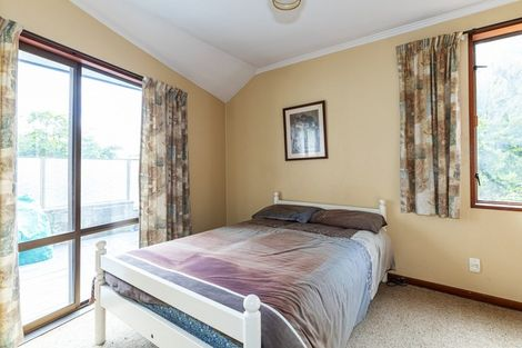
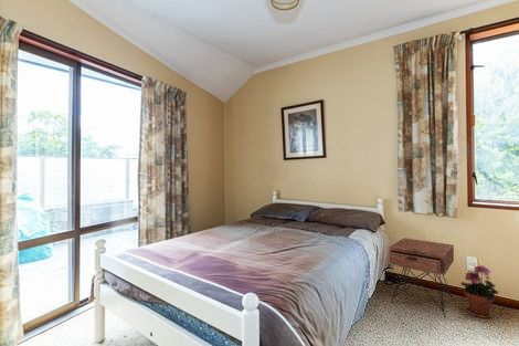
+ potted plant (478, 289)
+ nightstand (421, 274)
